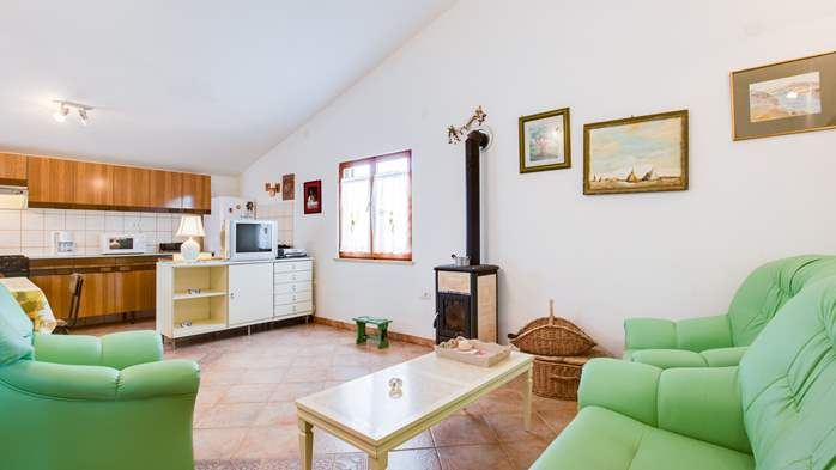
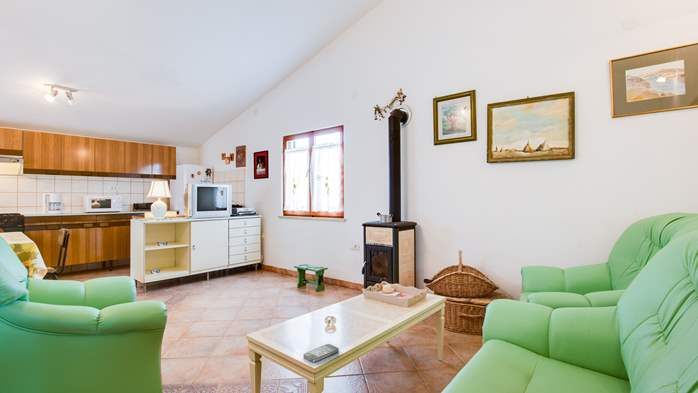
+ smartphone (321, 352)
